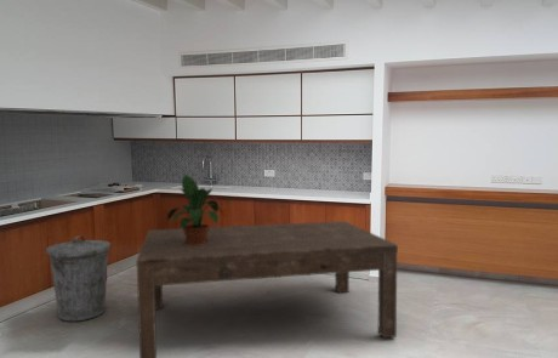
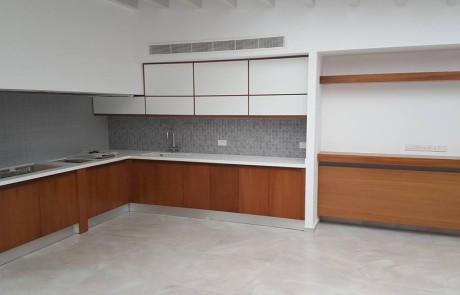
- potted plant (197, 209)
- trash can (80, 274)
- dining table (262, 277)
